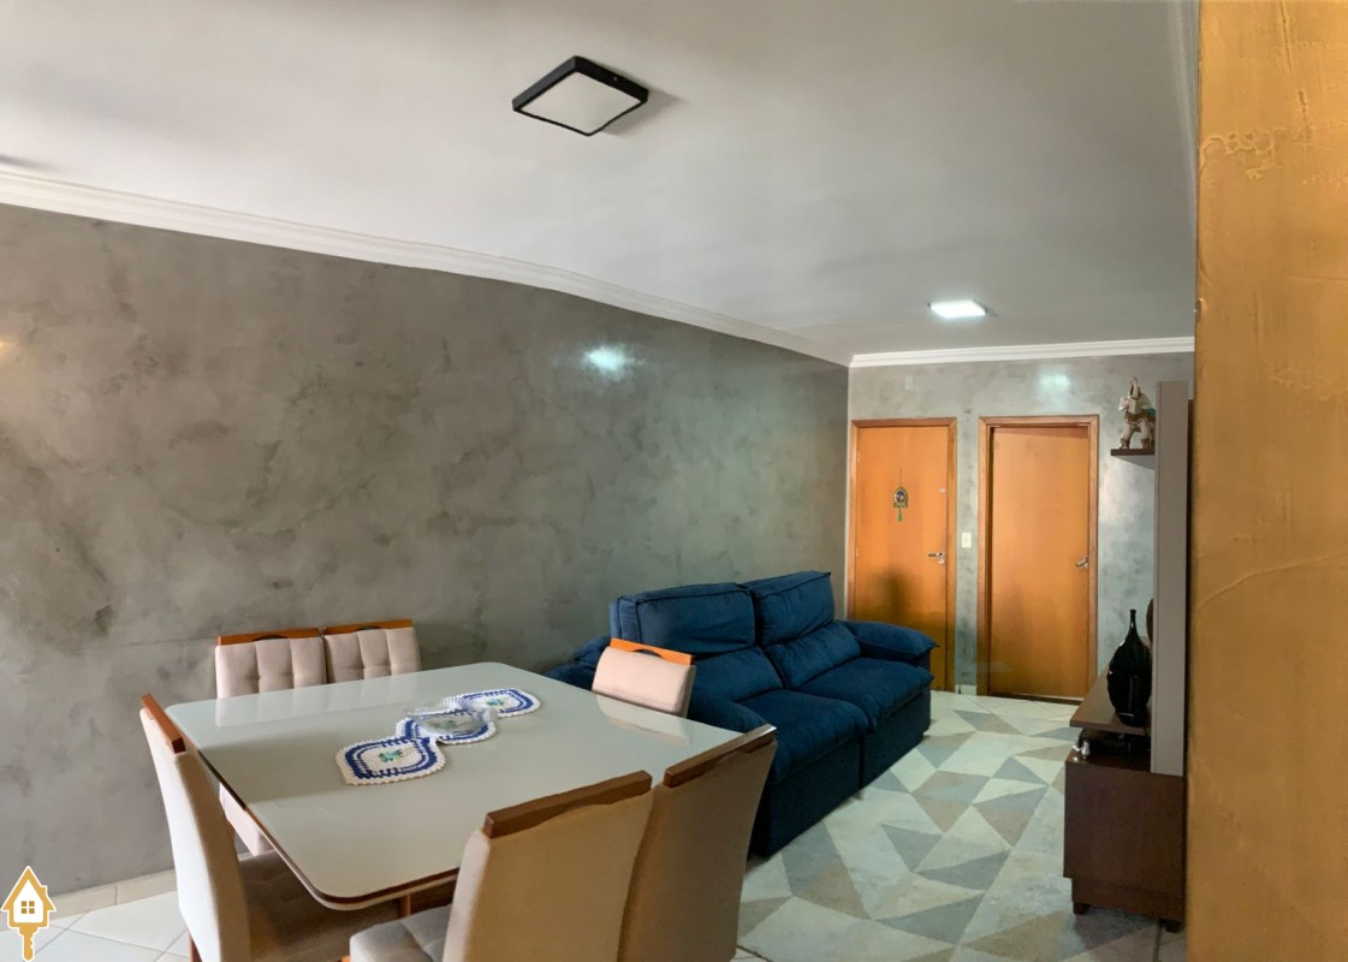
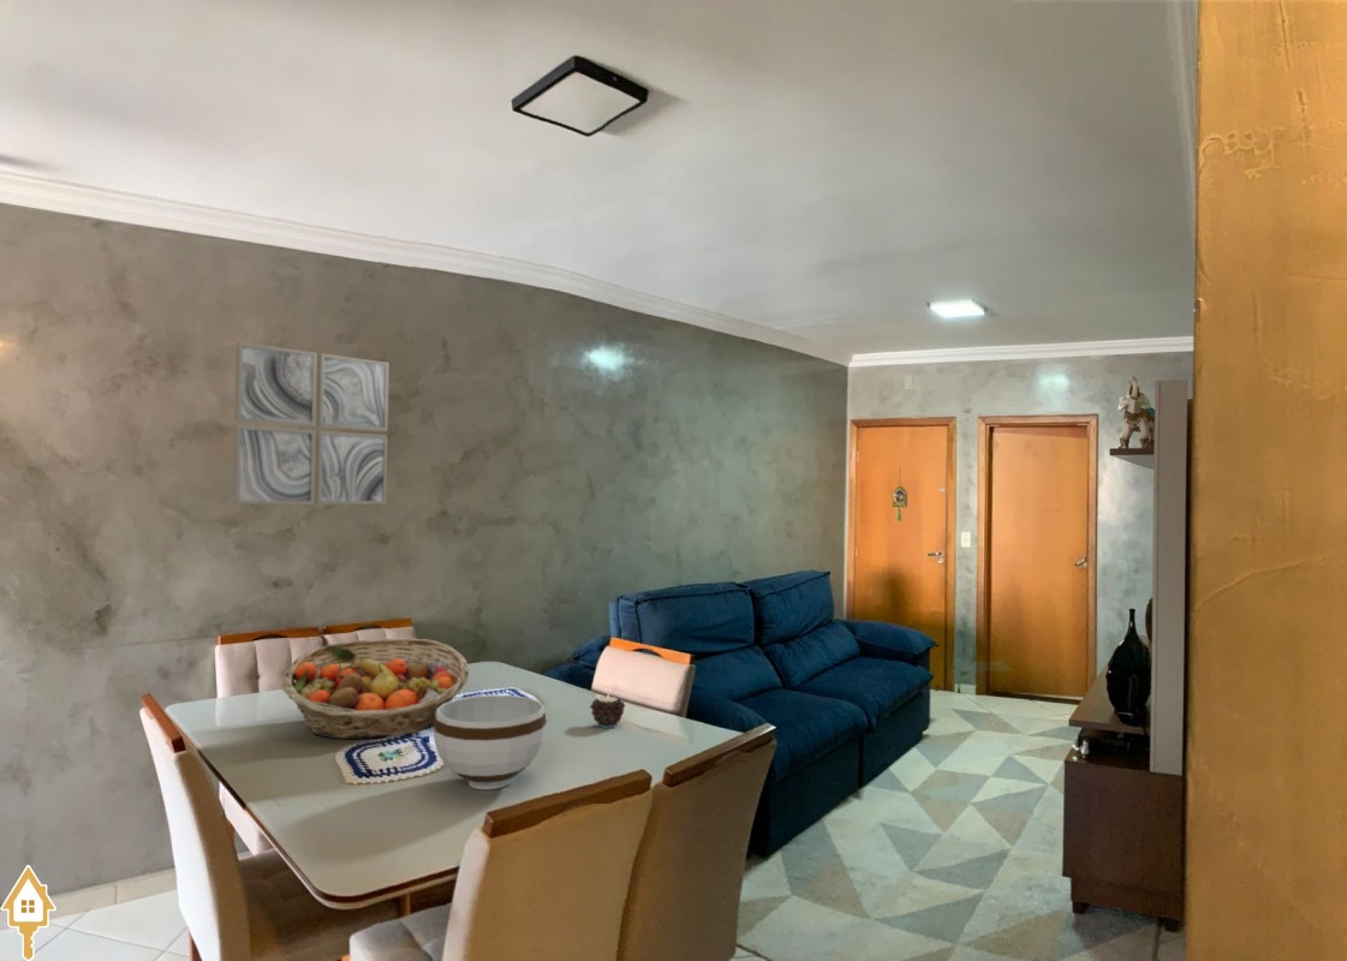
+ candle (607, 709)
+ bowl (490, 745)
+ fruit basket (379, 686)
+ wall art (317, 426)
